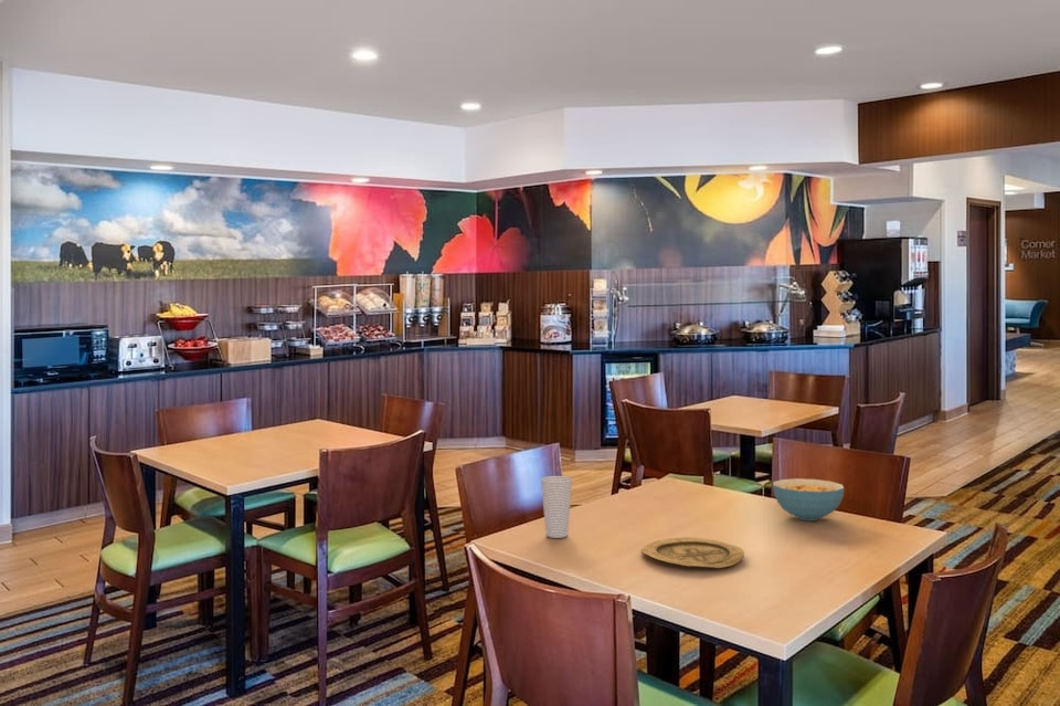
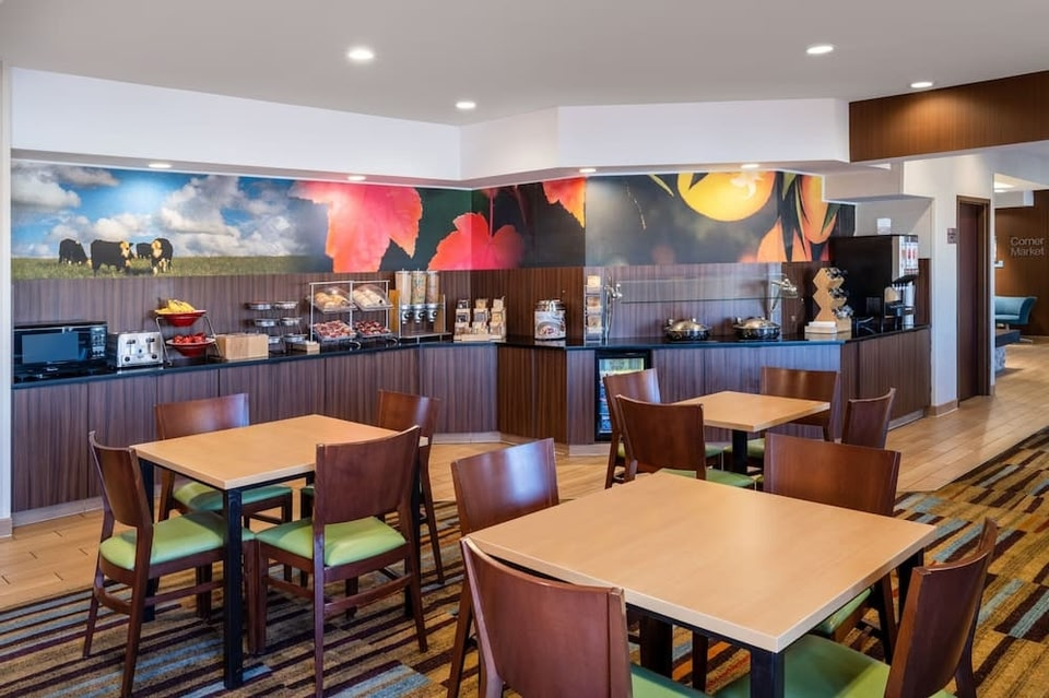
- cup (556, 506)
- plate (692, 552)
- cereal bowl (807, 502)
